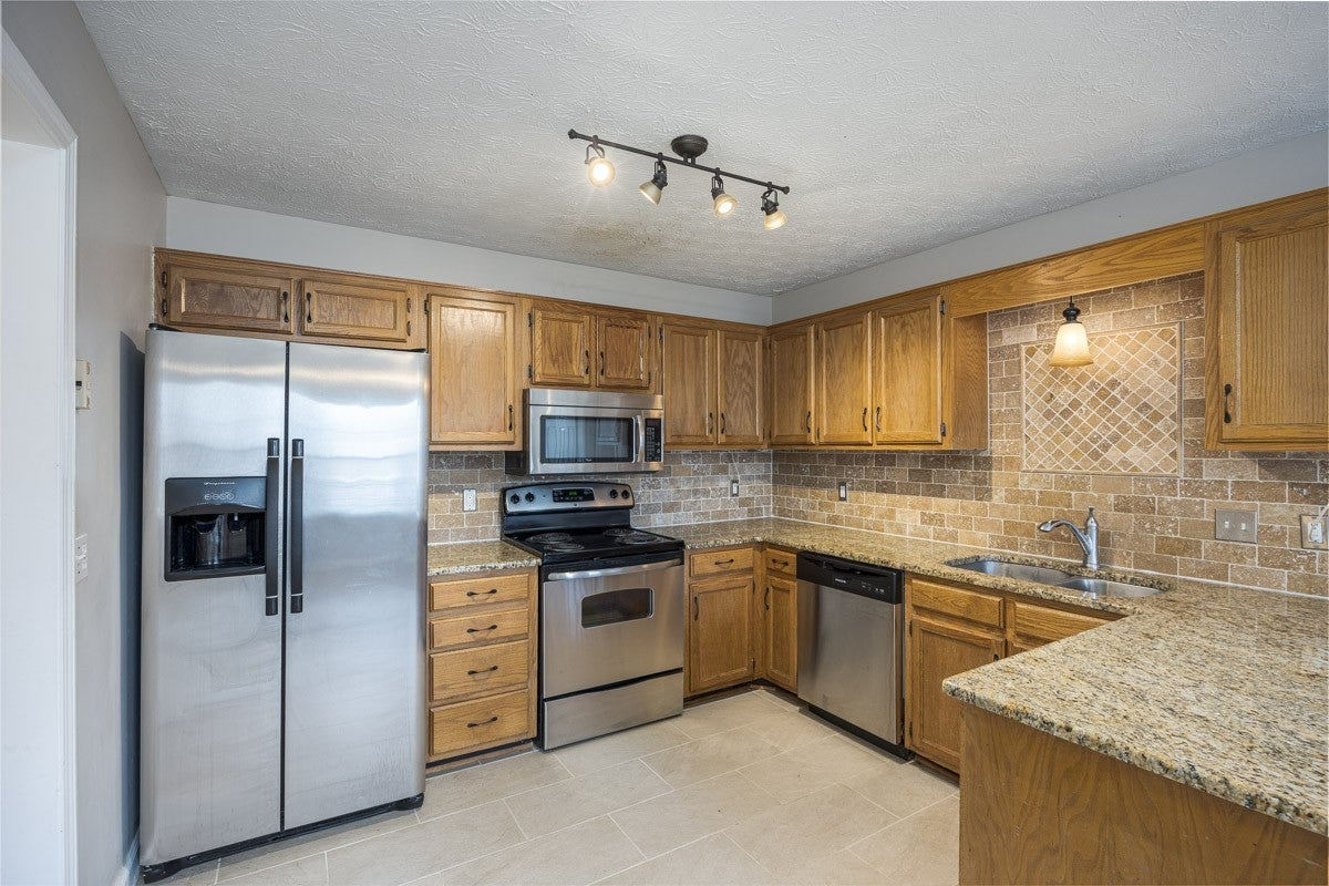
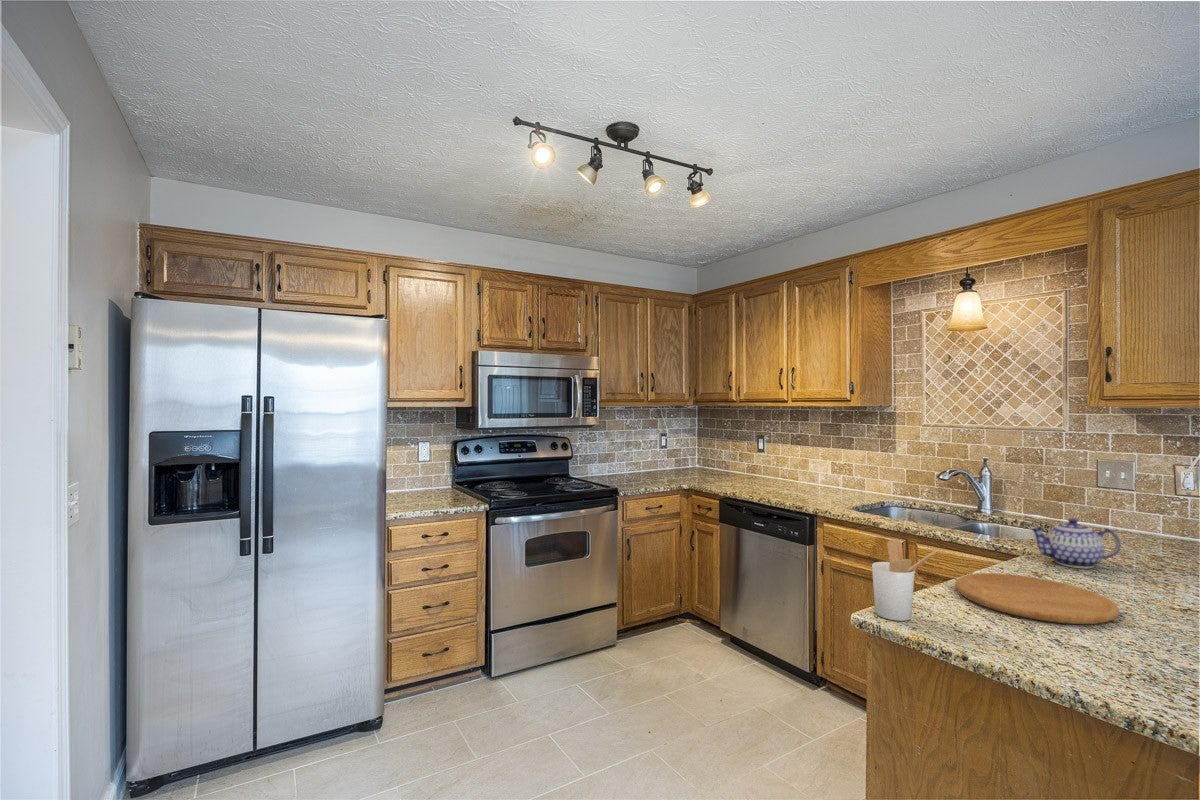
+ cutting board (1031, 596)
+ teapot (1073, 541)
+ utensil holder (904, 580)
